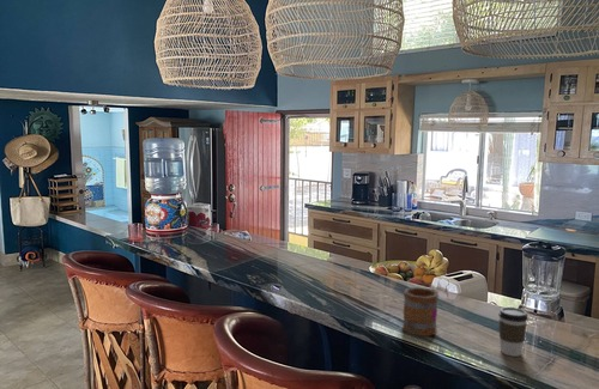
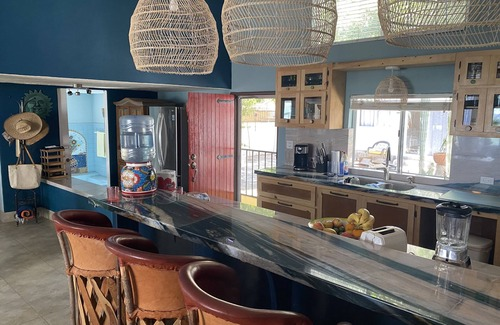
- mug (424, 309)
- coffee cup (512, 332)
